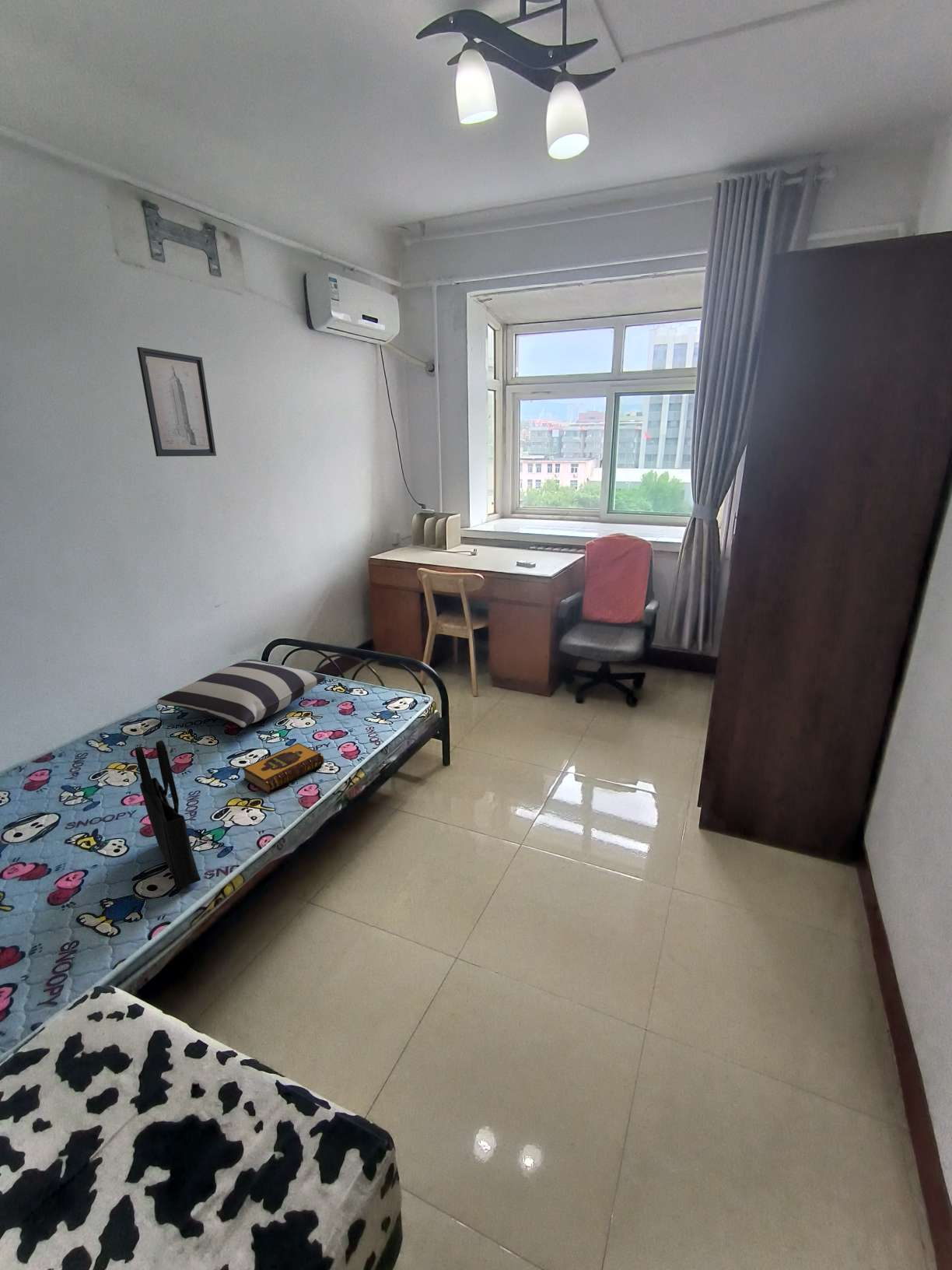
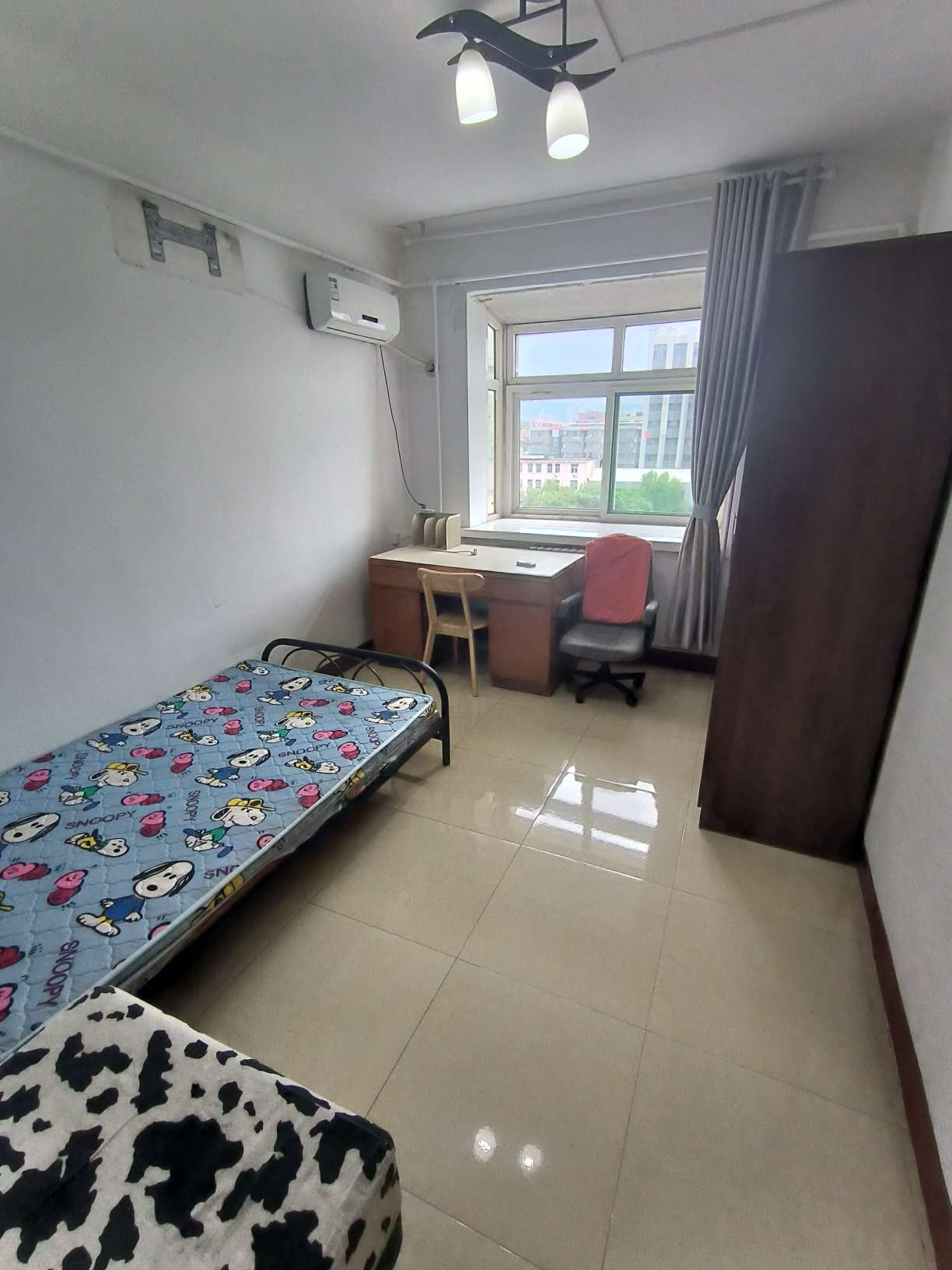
- hardback book (284, 767)
- tote bag (163, 805)
- wall art (180, 405)
- pillow (246, 690)
